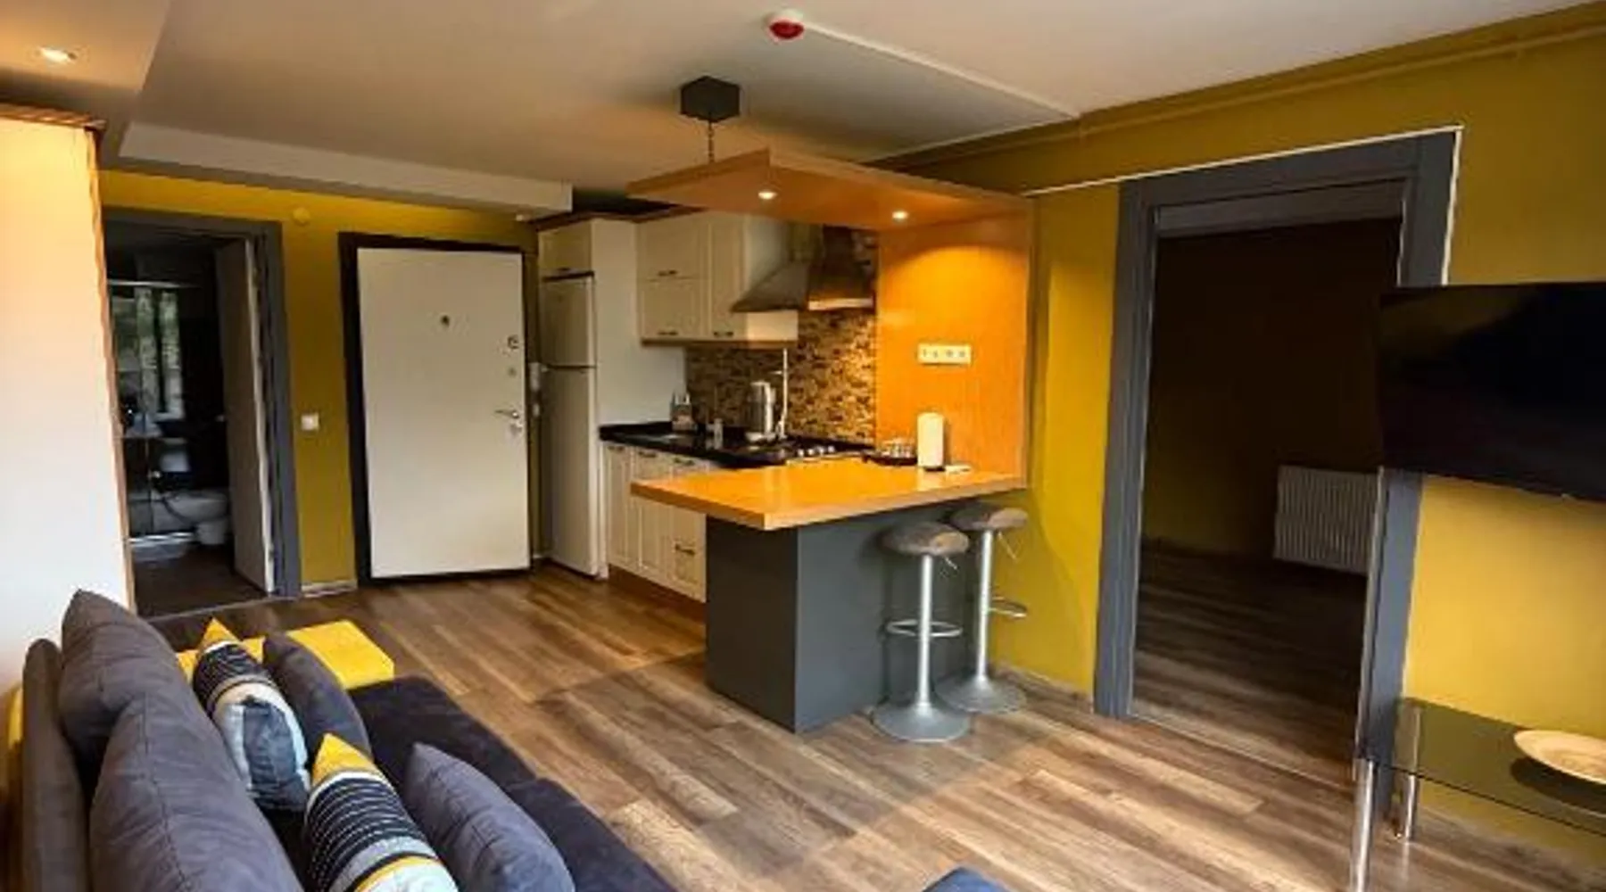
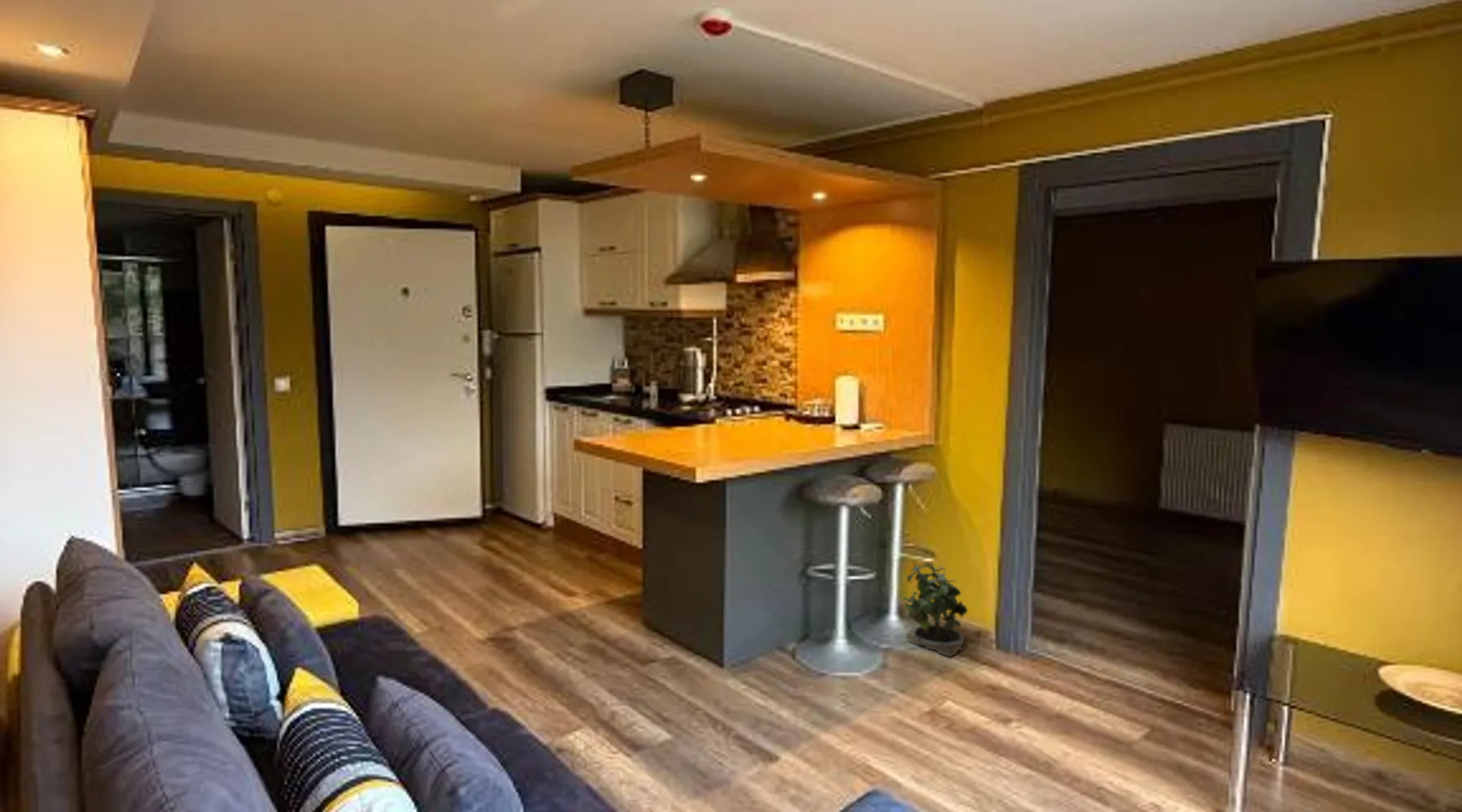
+ potted plant (935, 602)
